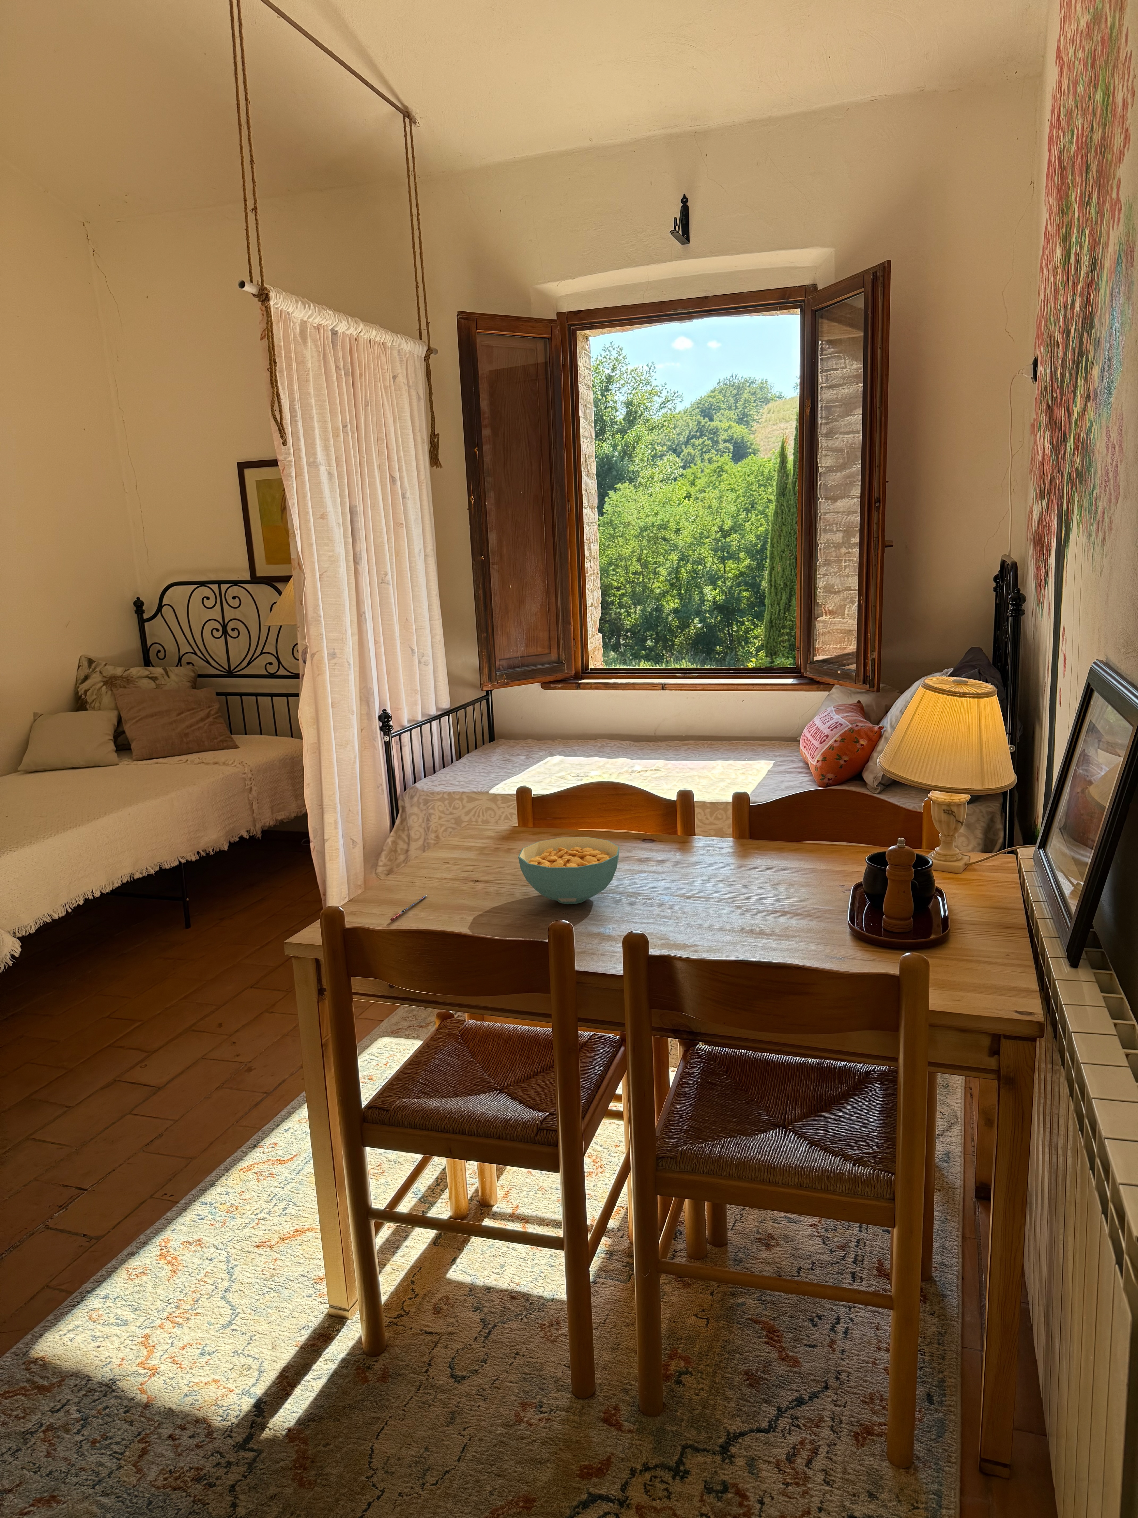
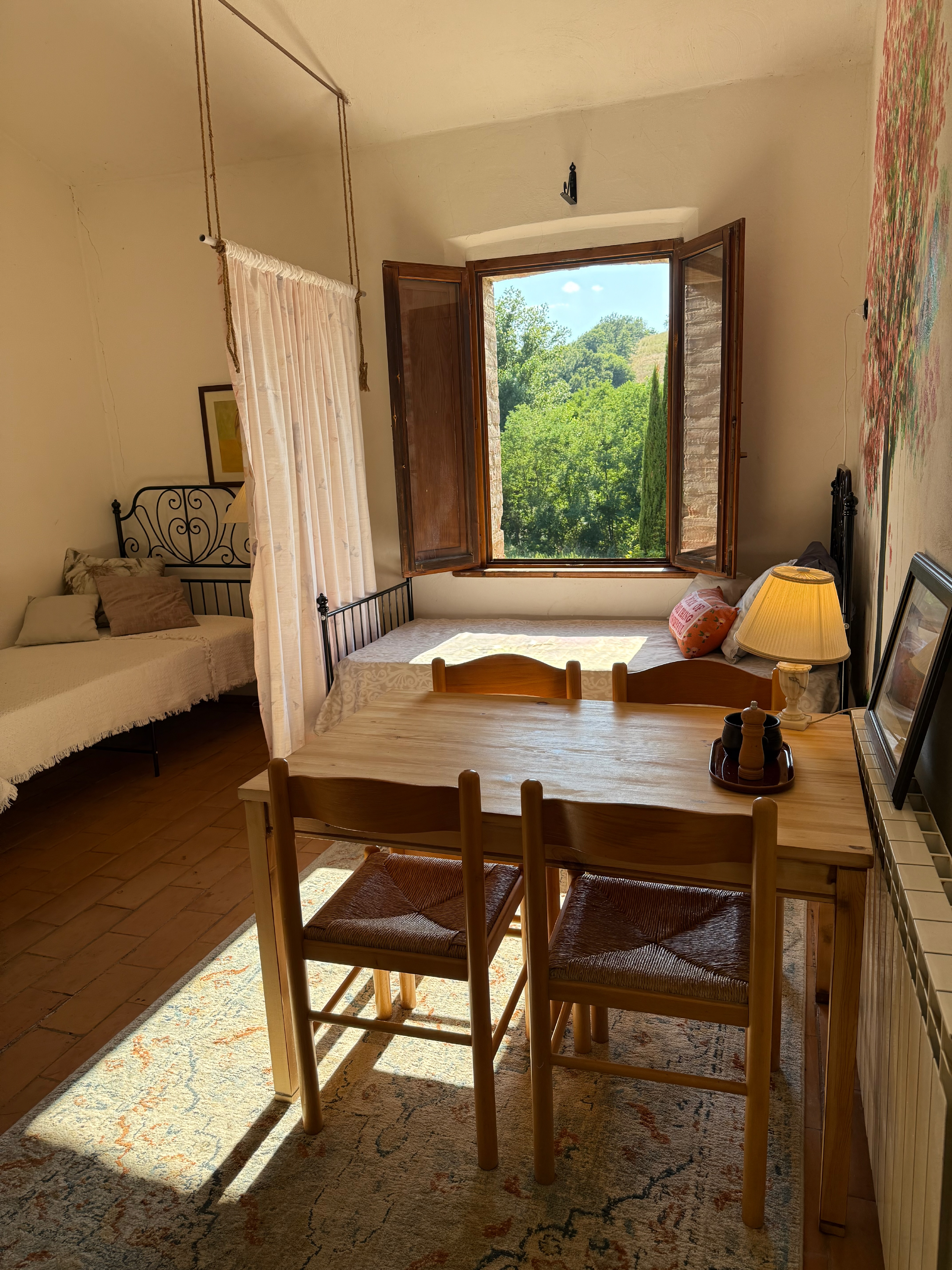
- cereal bowl (570, 875)
- pen (409, 907)
